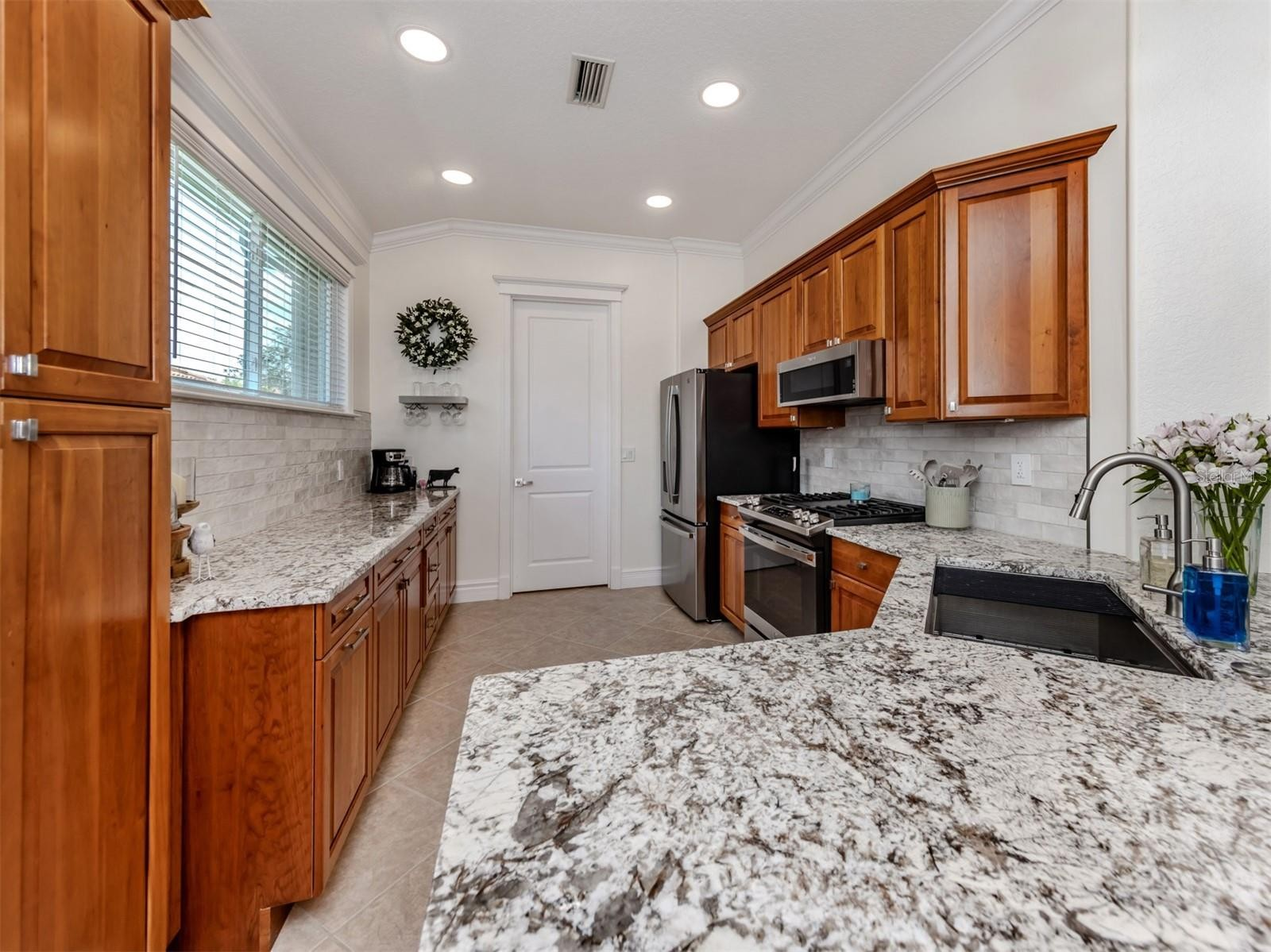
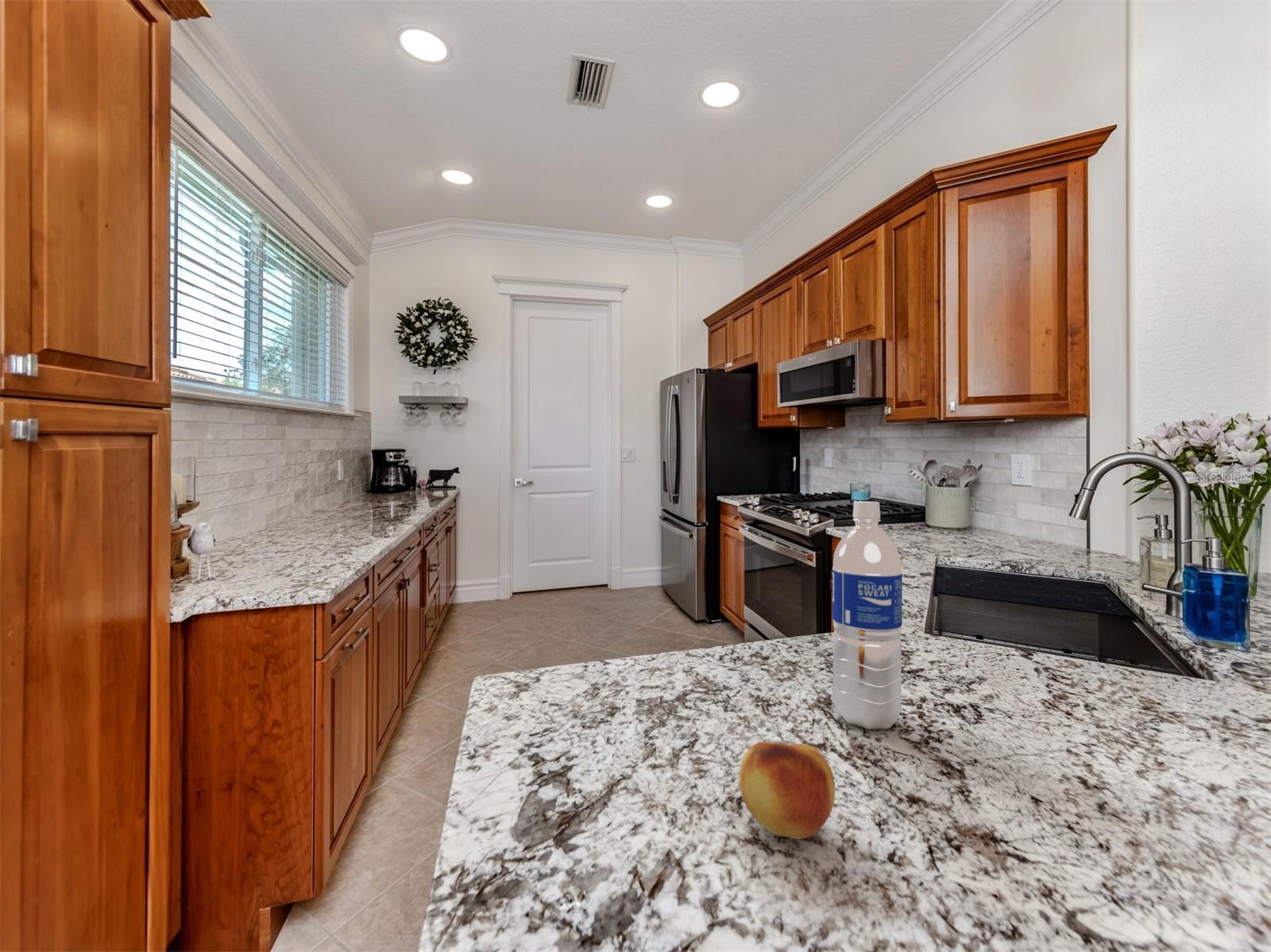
+ fruit (786, 784)
+ water bottle (866, 610)
